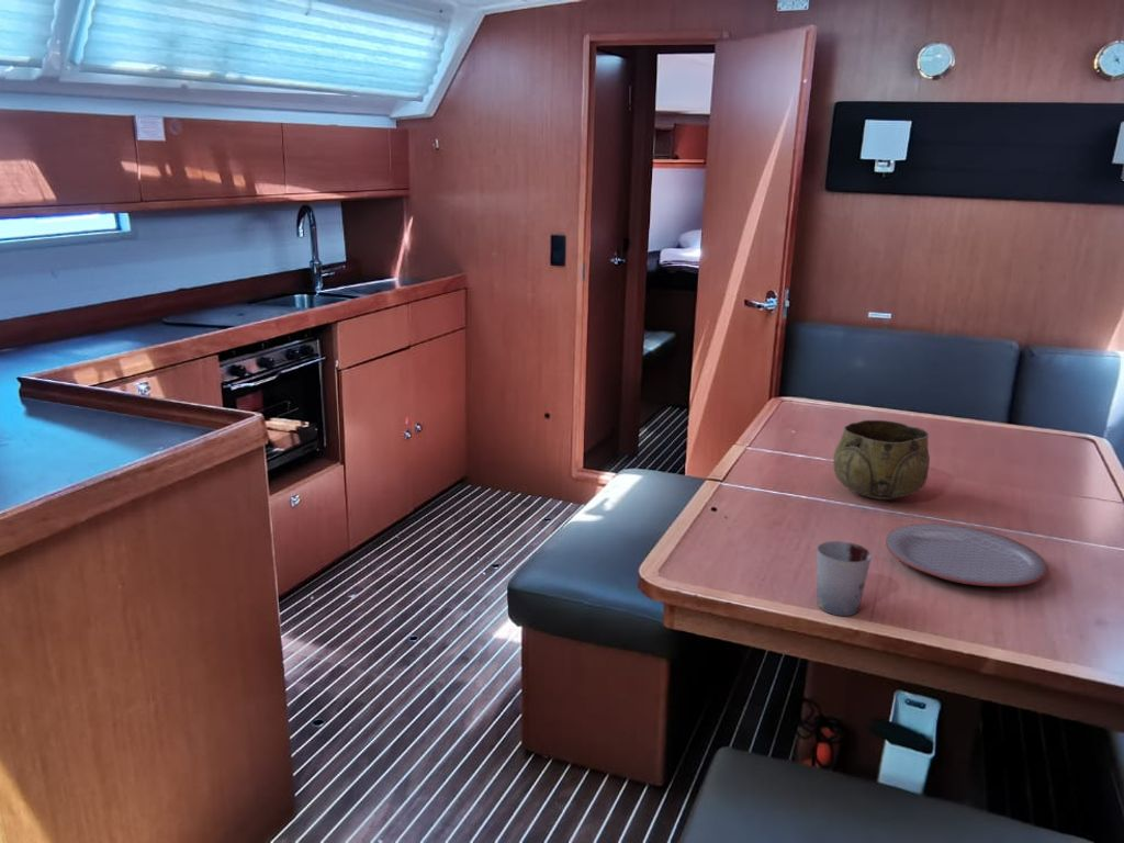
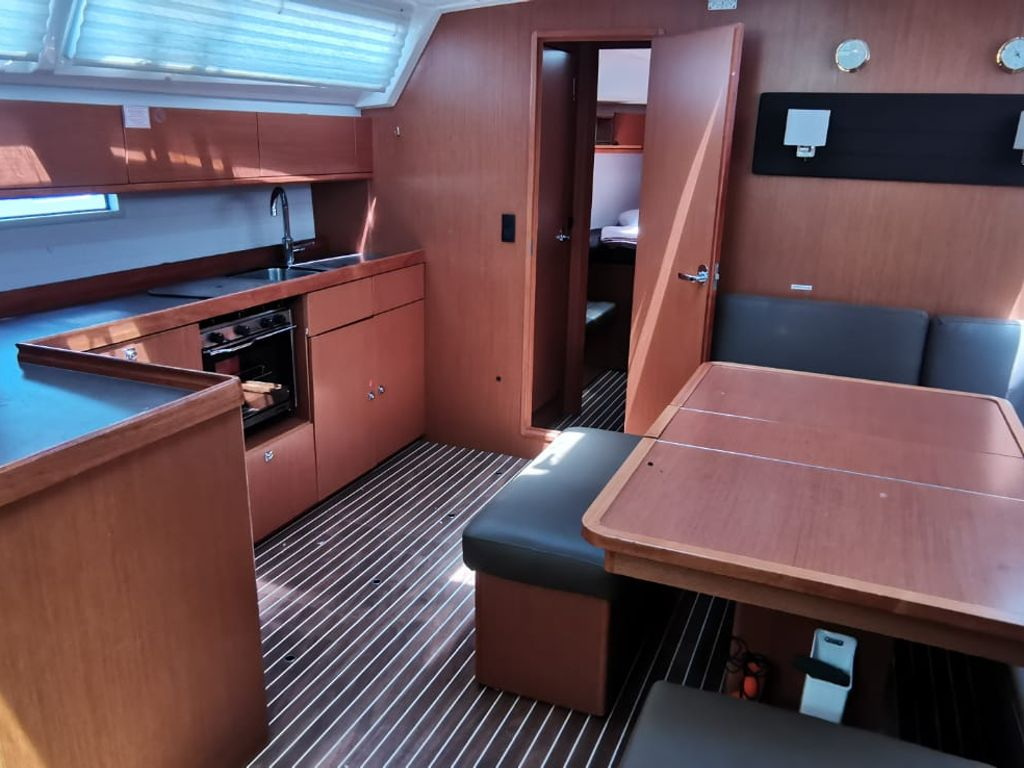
- cup (842, 575)
- plate (963, 557)
- decorative bowl (881, 461)
